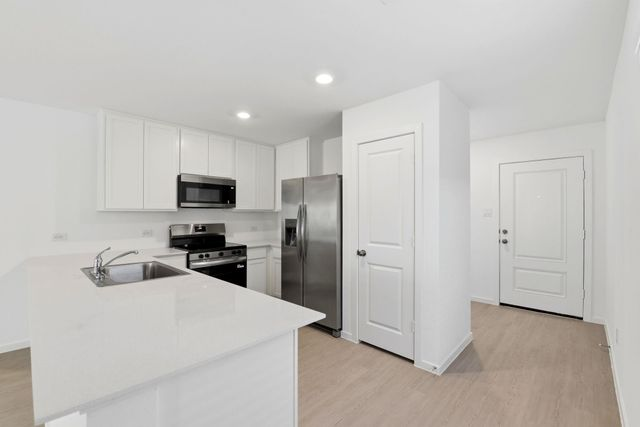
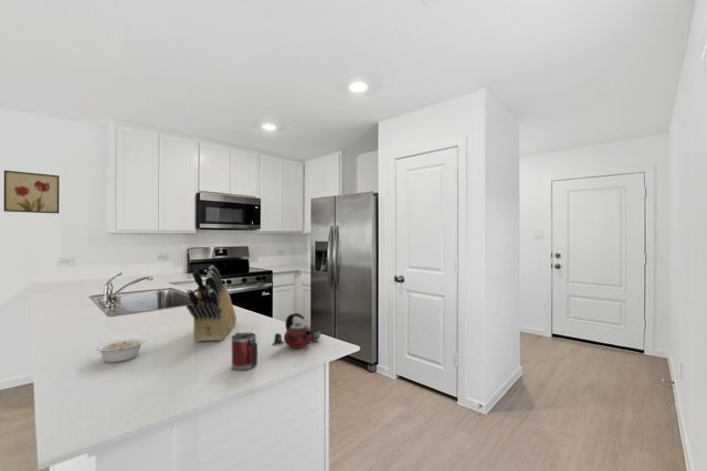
+ legume (123, 349)
+ mug (245, 351)
+ wall art (32, 192)
+ knife block (213, 299)
+ kettle (298, 330)
